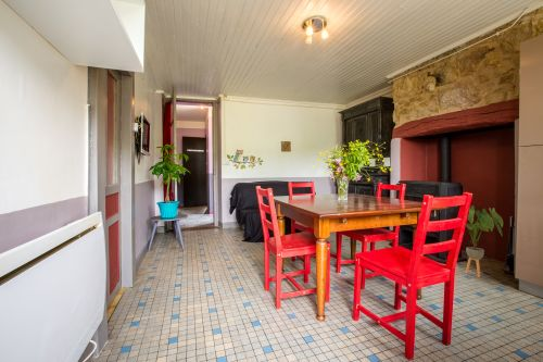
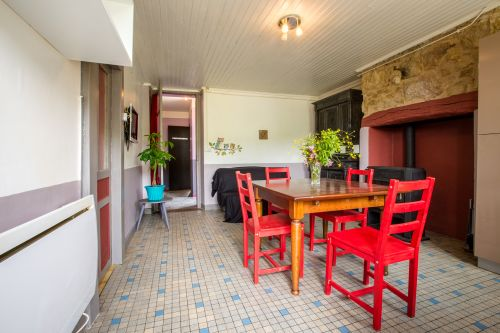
- house plant (478, 238)
